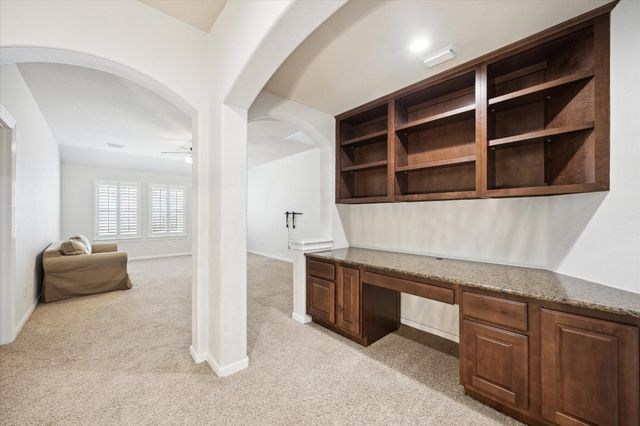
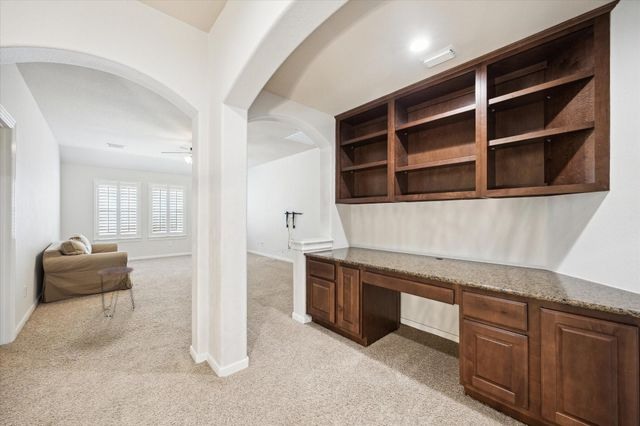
+ side table (118, 290)
